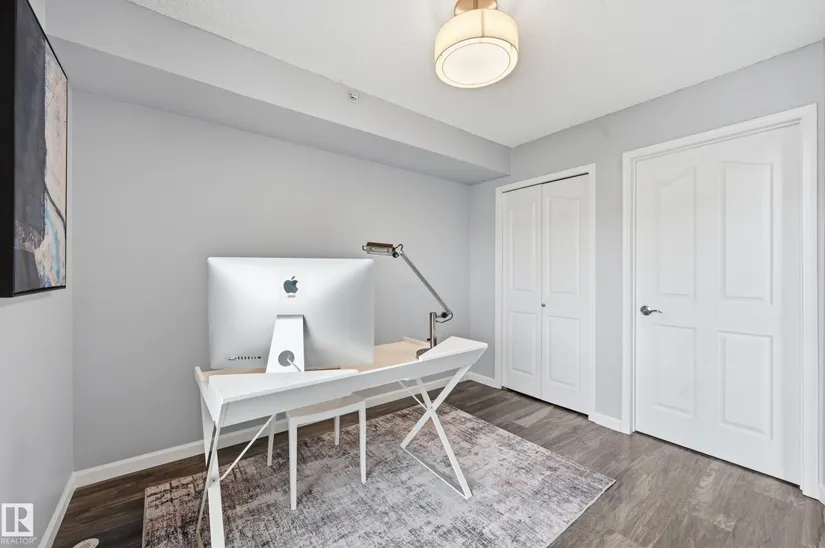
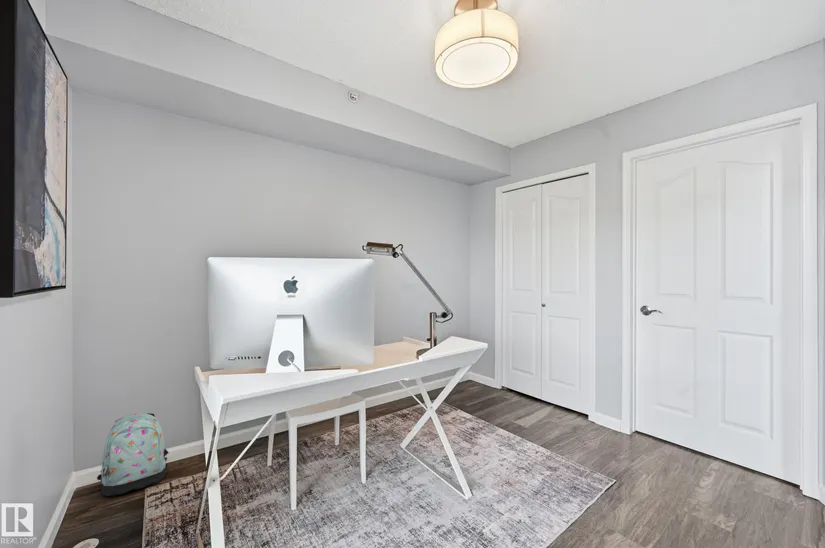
+ backpack (136, 450)
